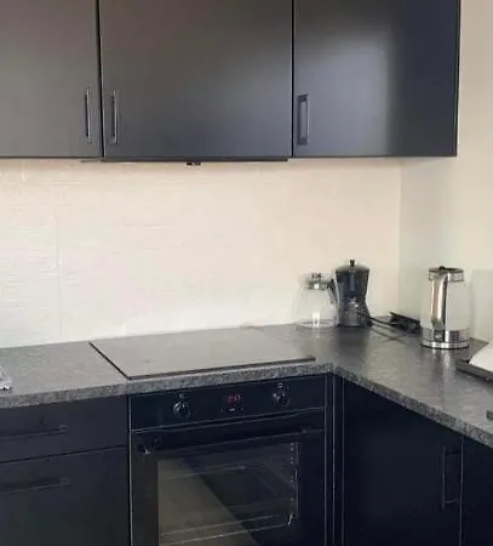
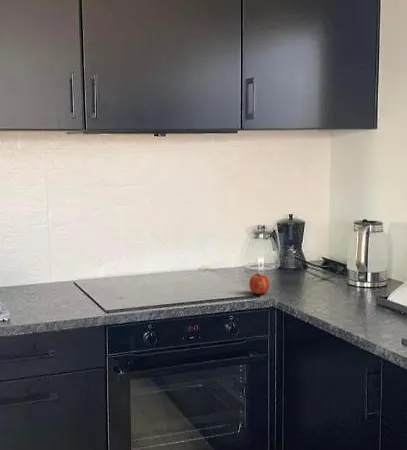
+ fruit (259, 282)
